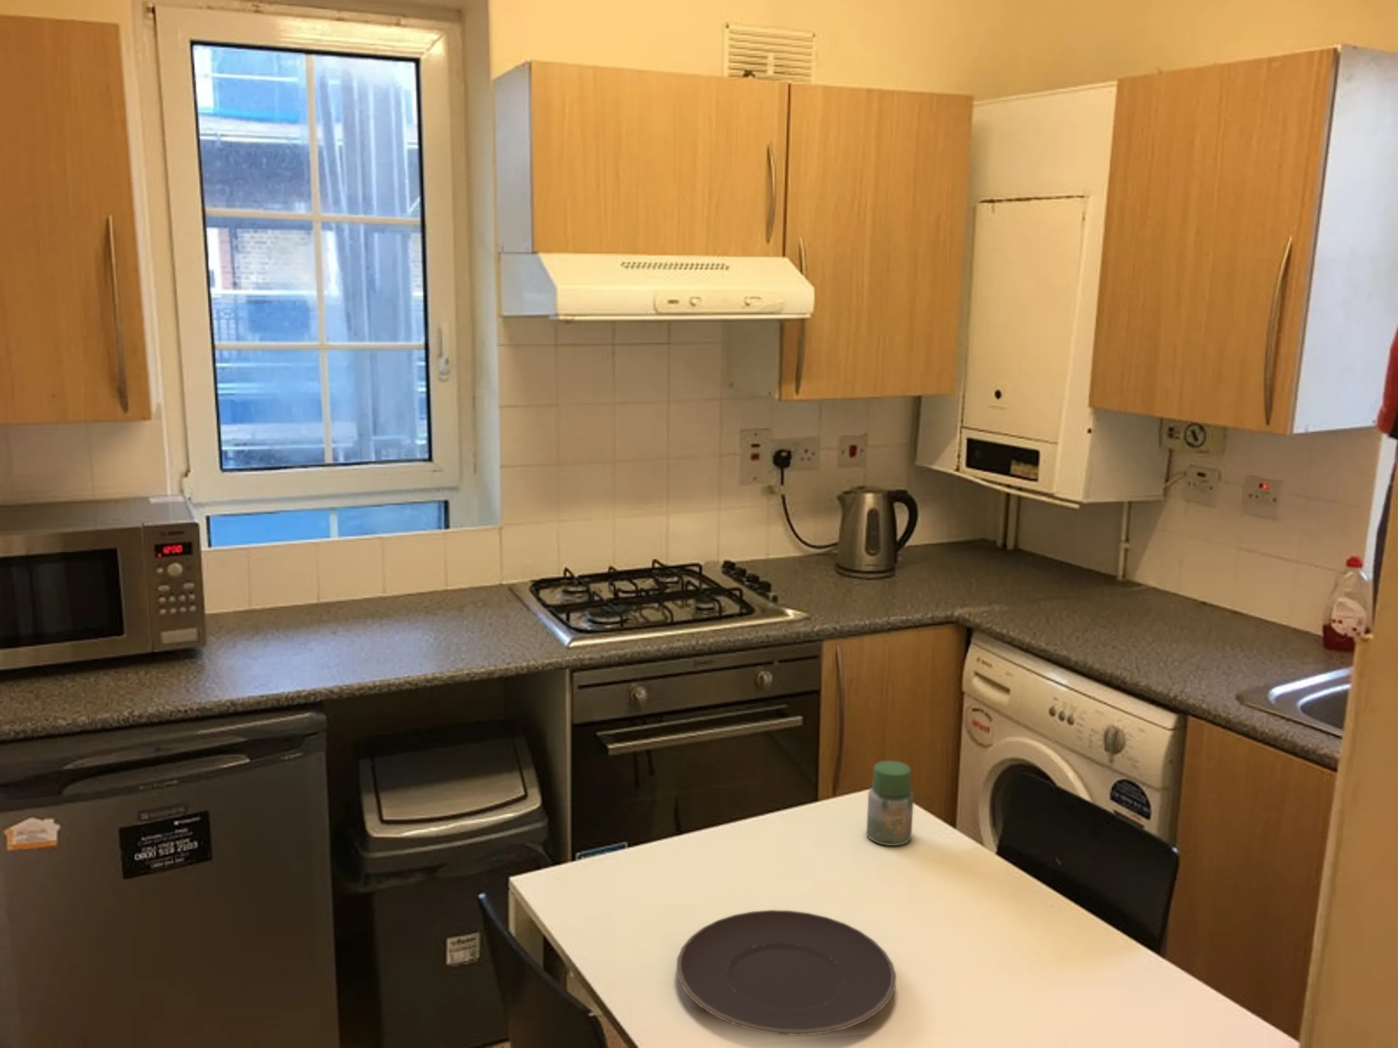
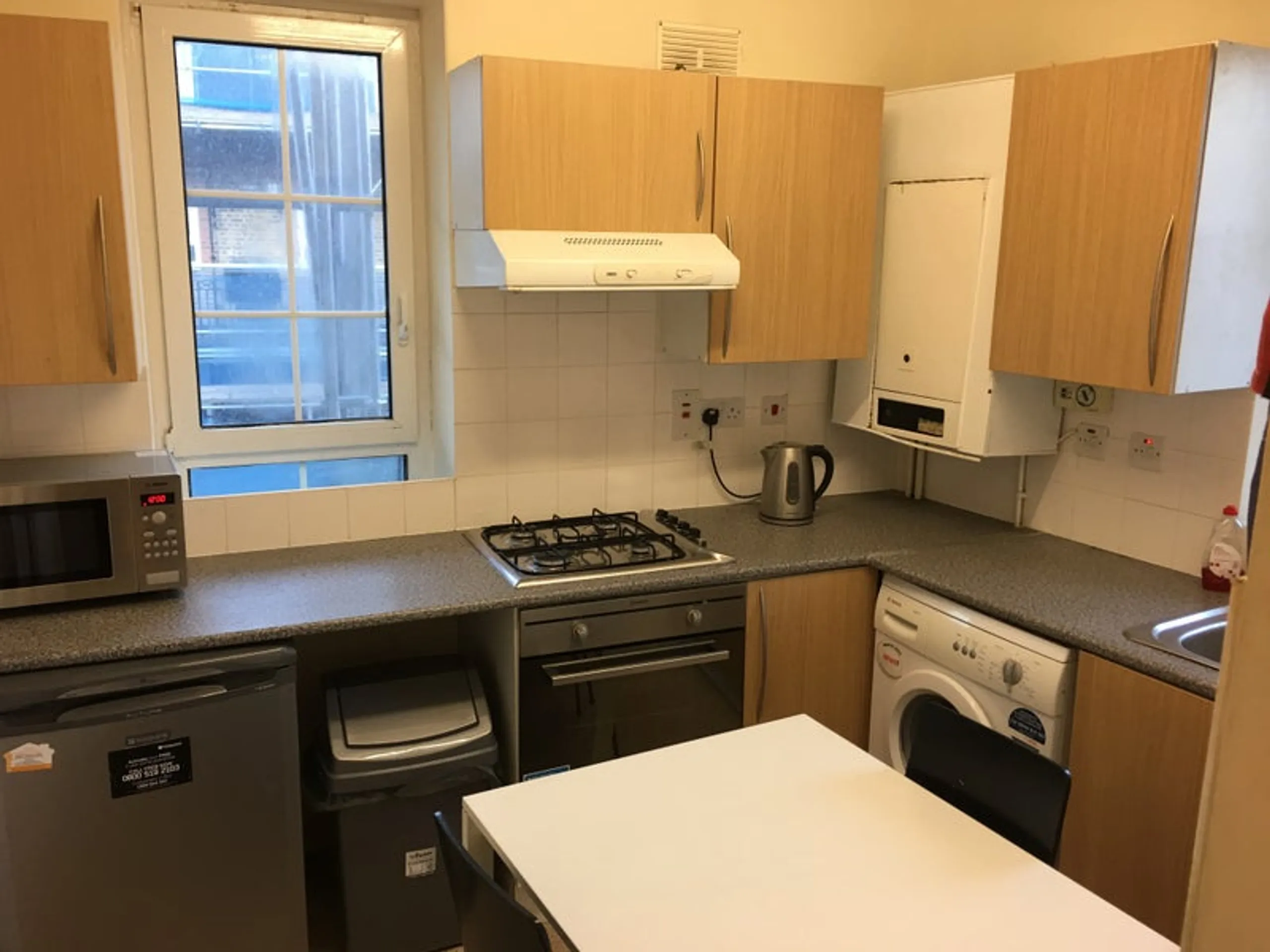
- plate (785, 973)
- jar (891, 801)
